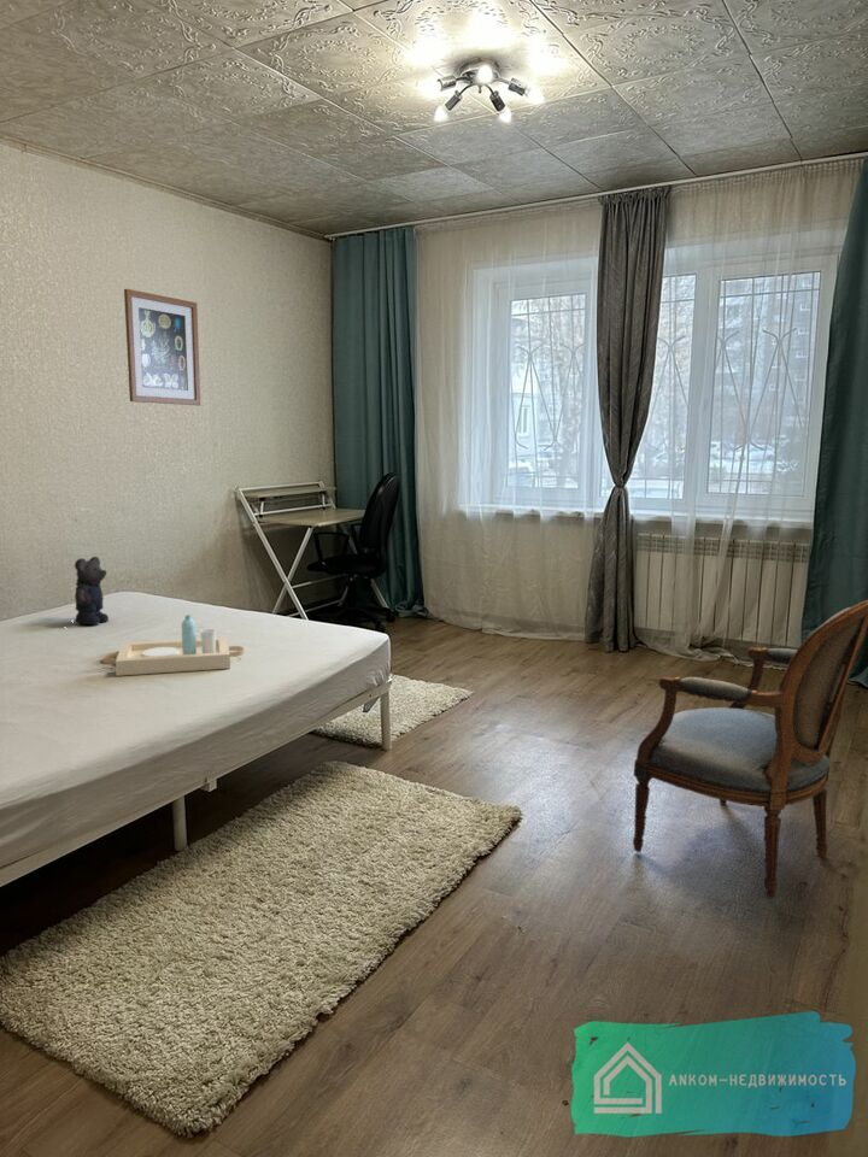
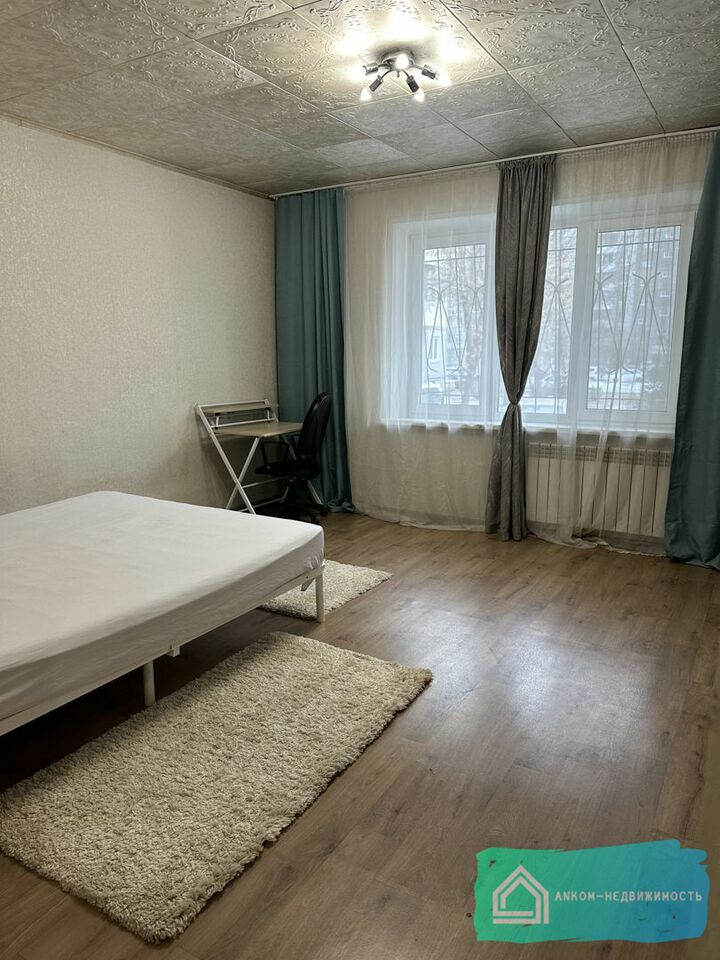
- bear (87, 588)
- armchair (757, 723)
- wall art (164, 350)
- serving tray (174, 640)
